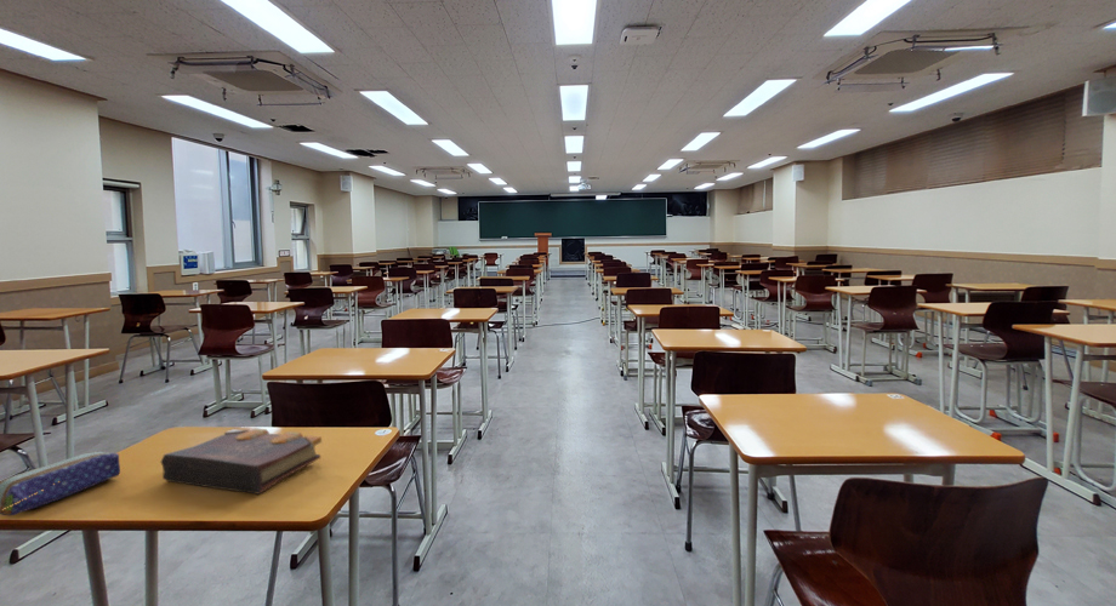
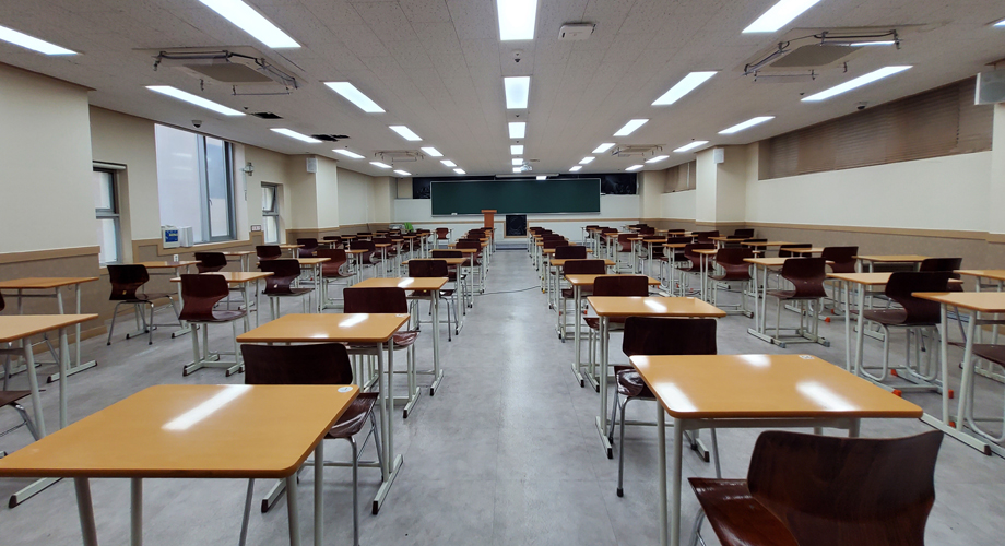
- book (245, 457)
- pencil case (57, 479)
